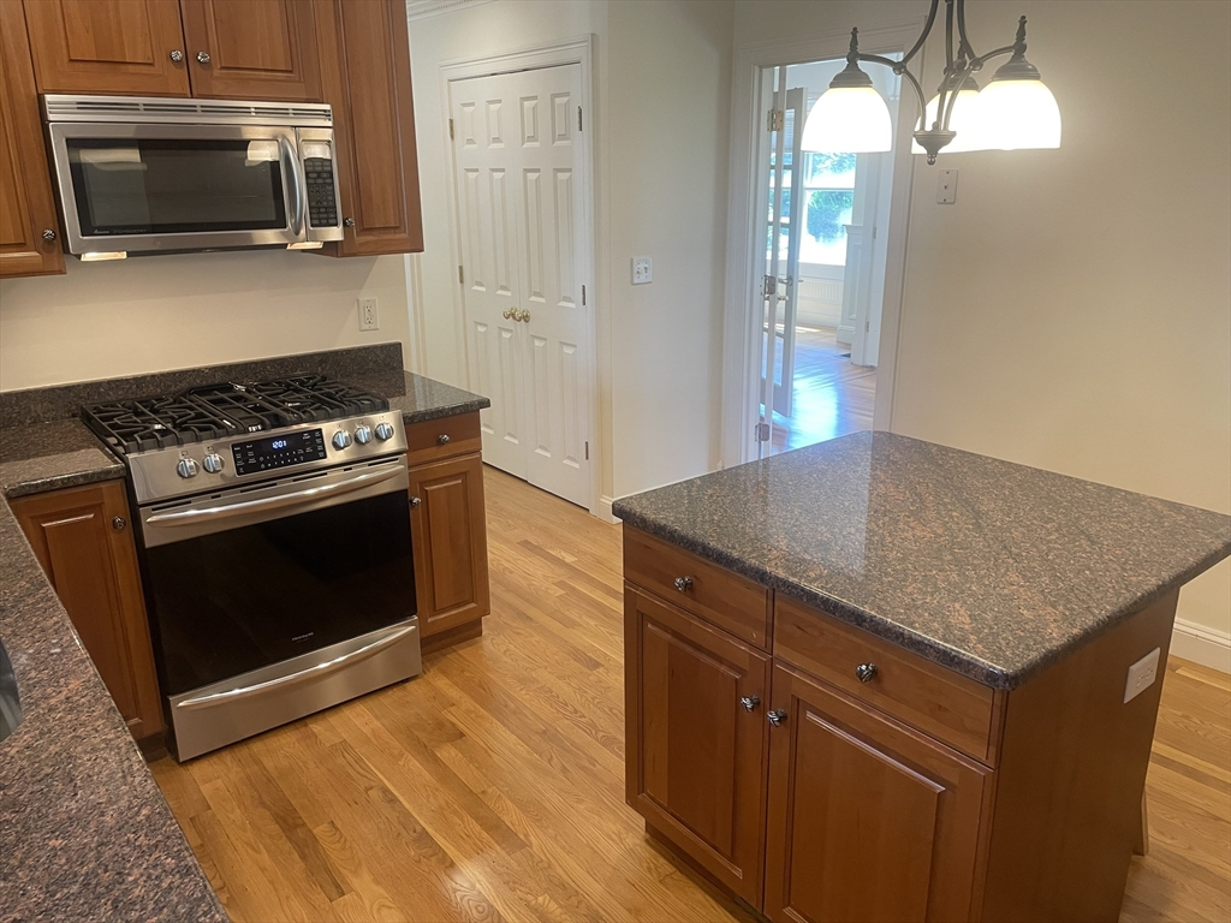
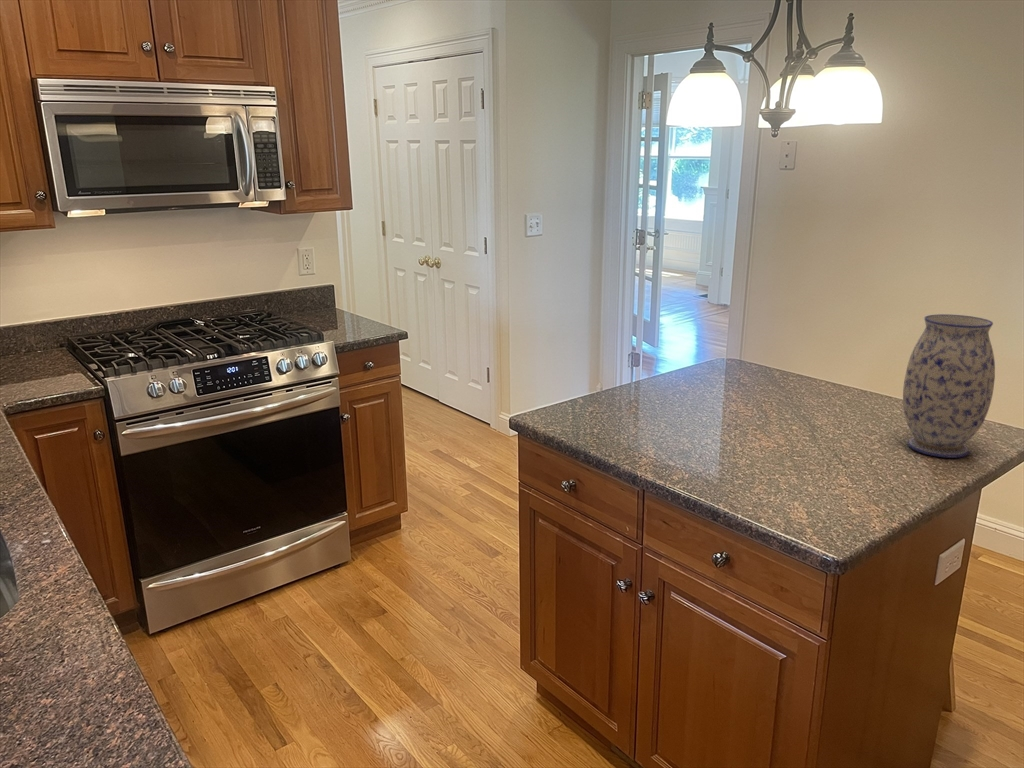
+ vase (947, 385)
